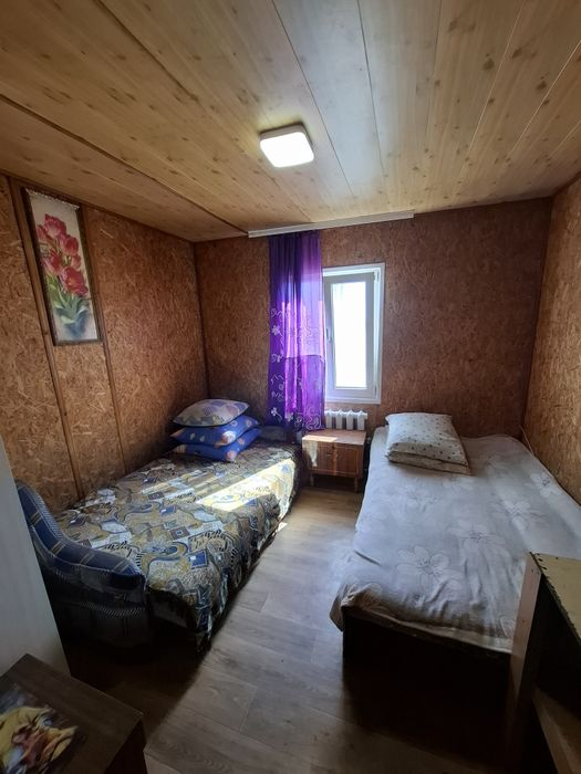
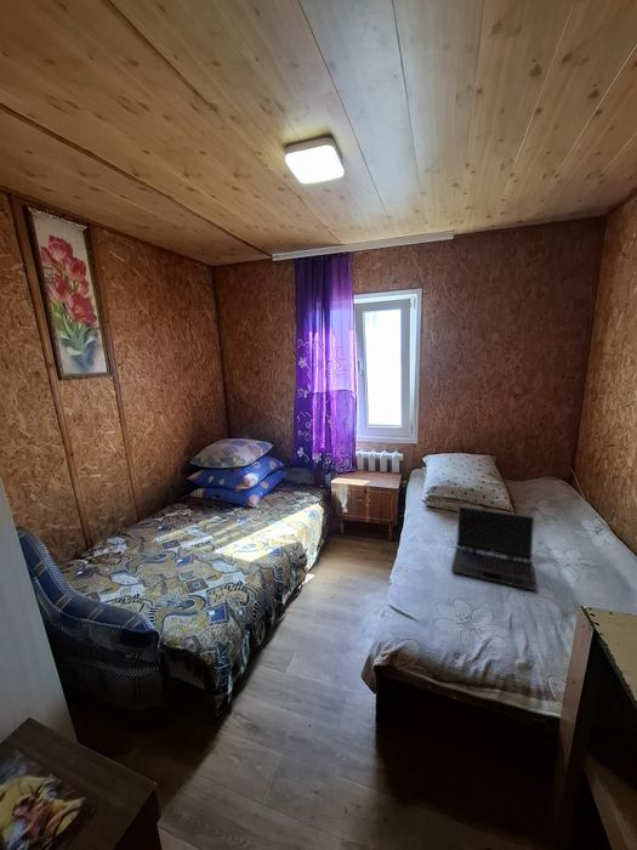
+ laptop computer (493, 544)
